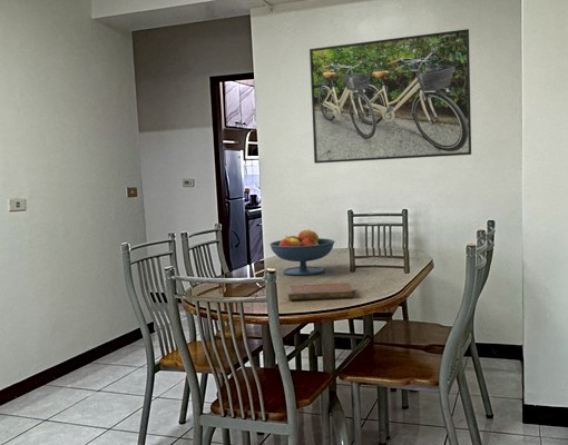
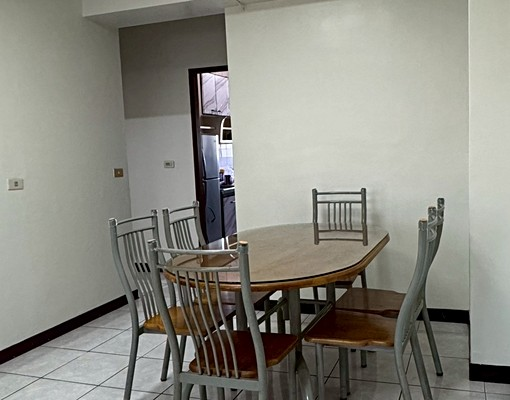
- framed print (386, 99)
- notebook (320, 290)
- fruit bowl (302, 251)
